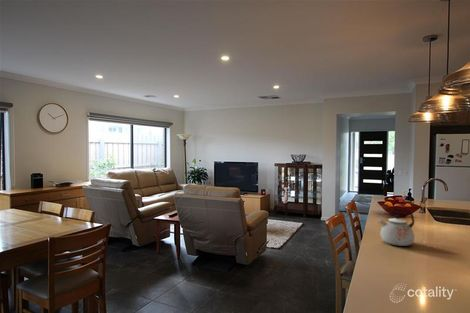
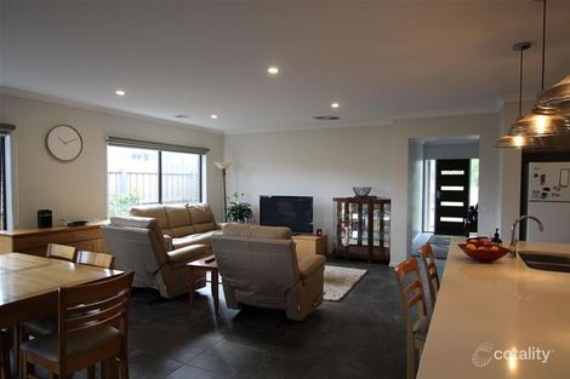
- kettle (396, 225)
